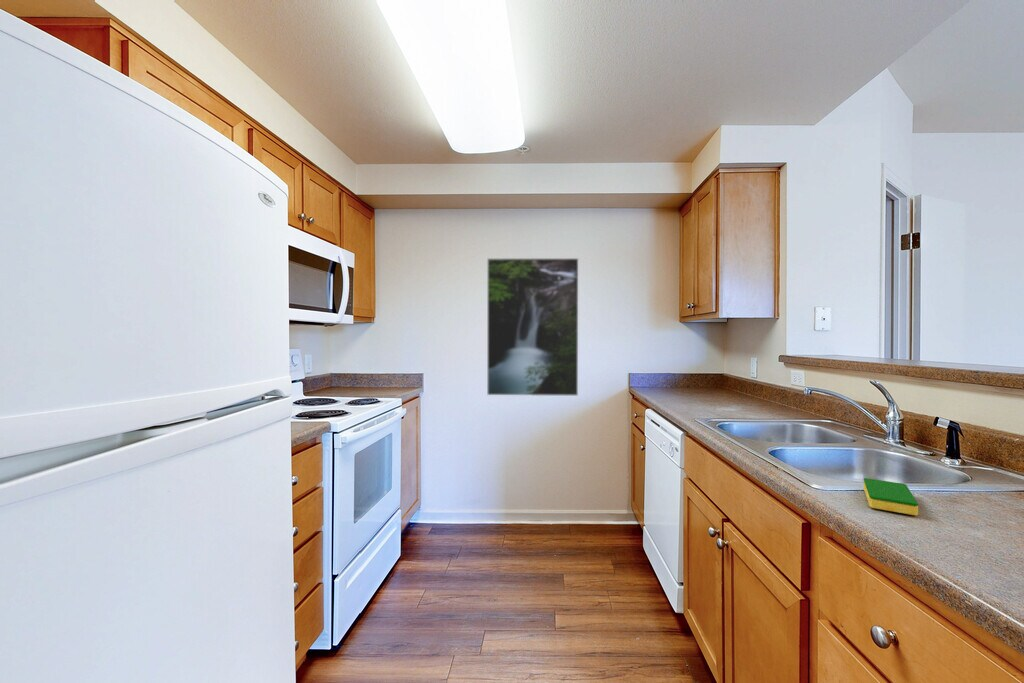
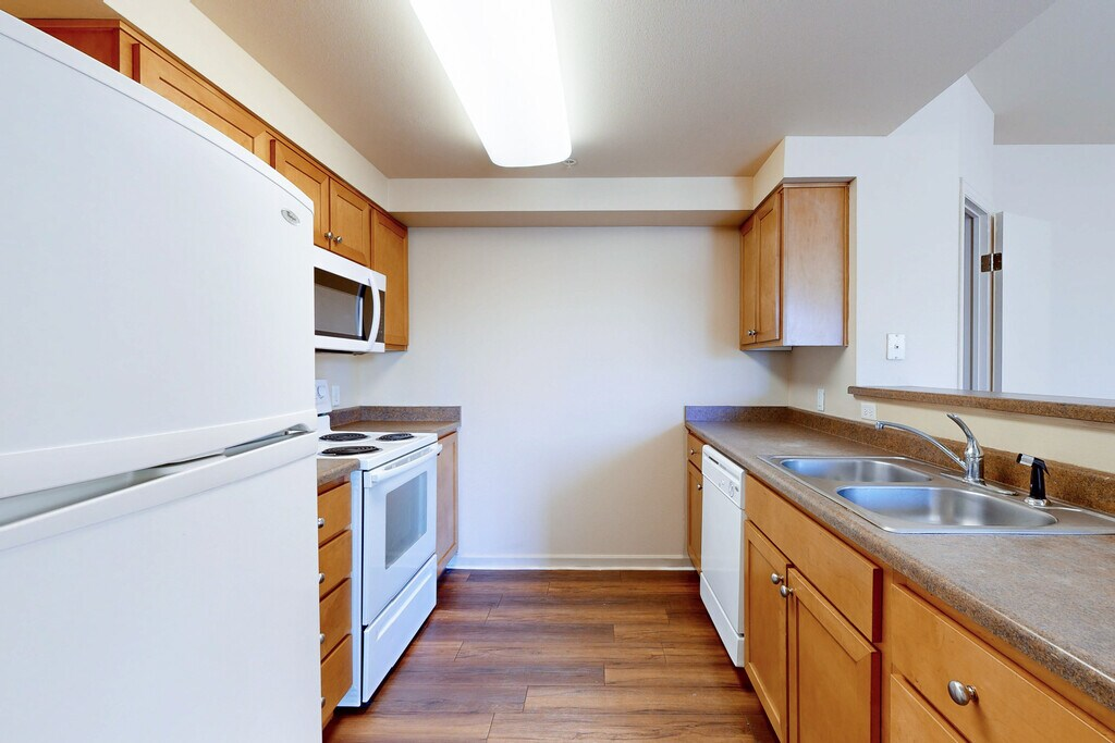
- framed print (532, 327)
- dish sponge (888, 495)
